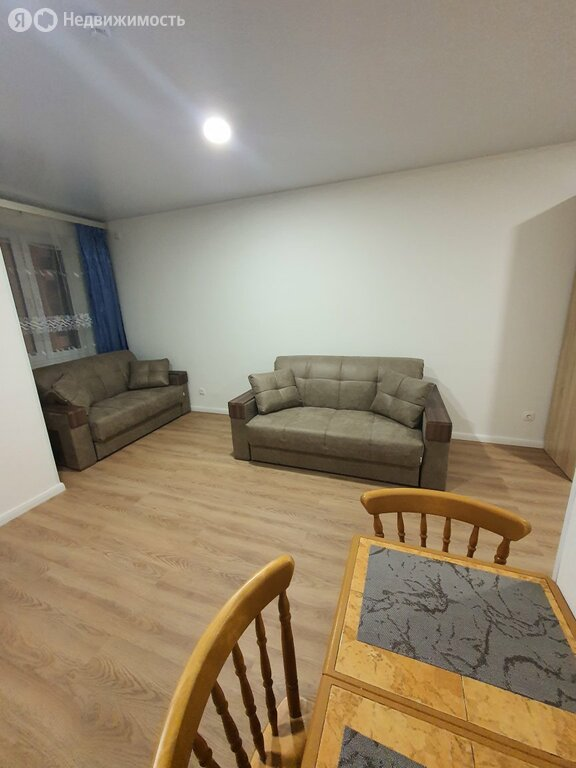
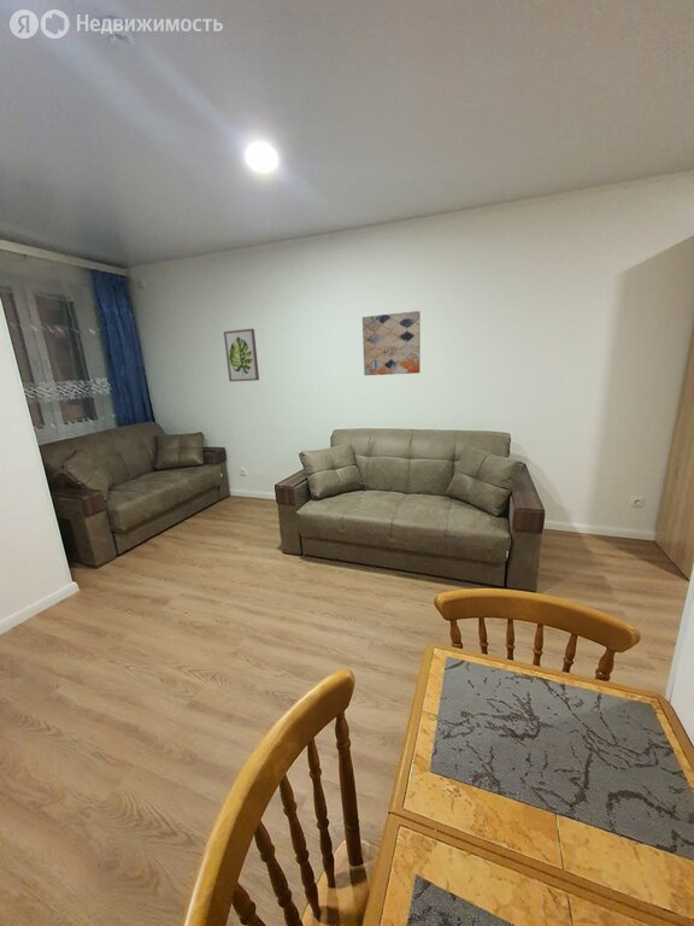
+ wall art (241, 356)
+ wall art (390, 345)
